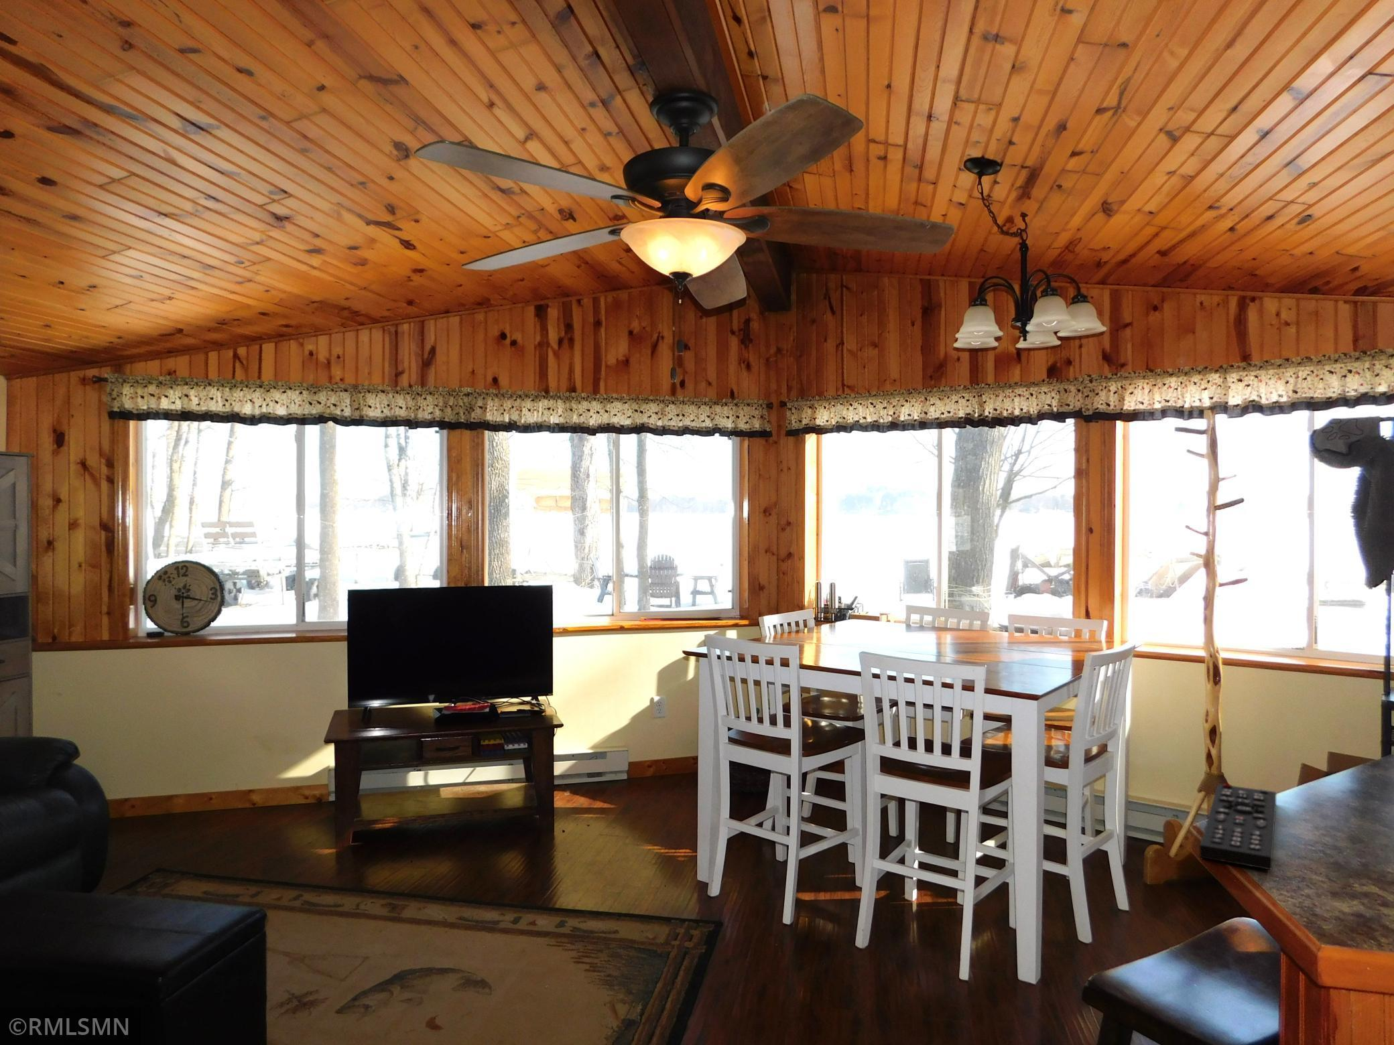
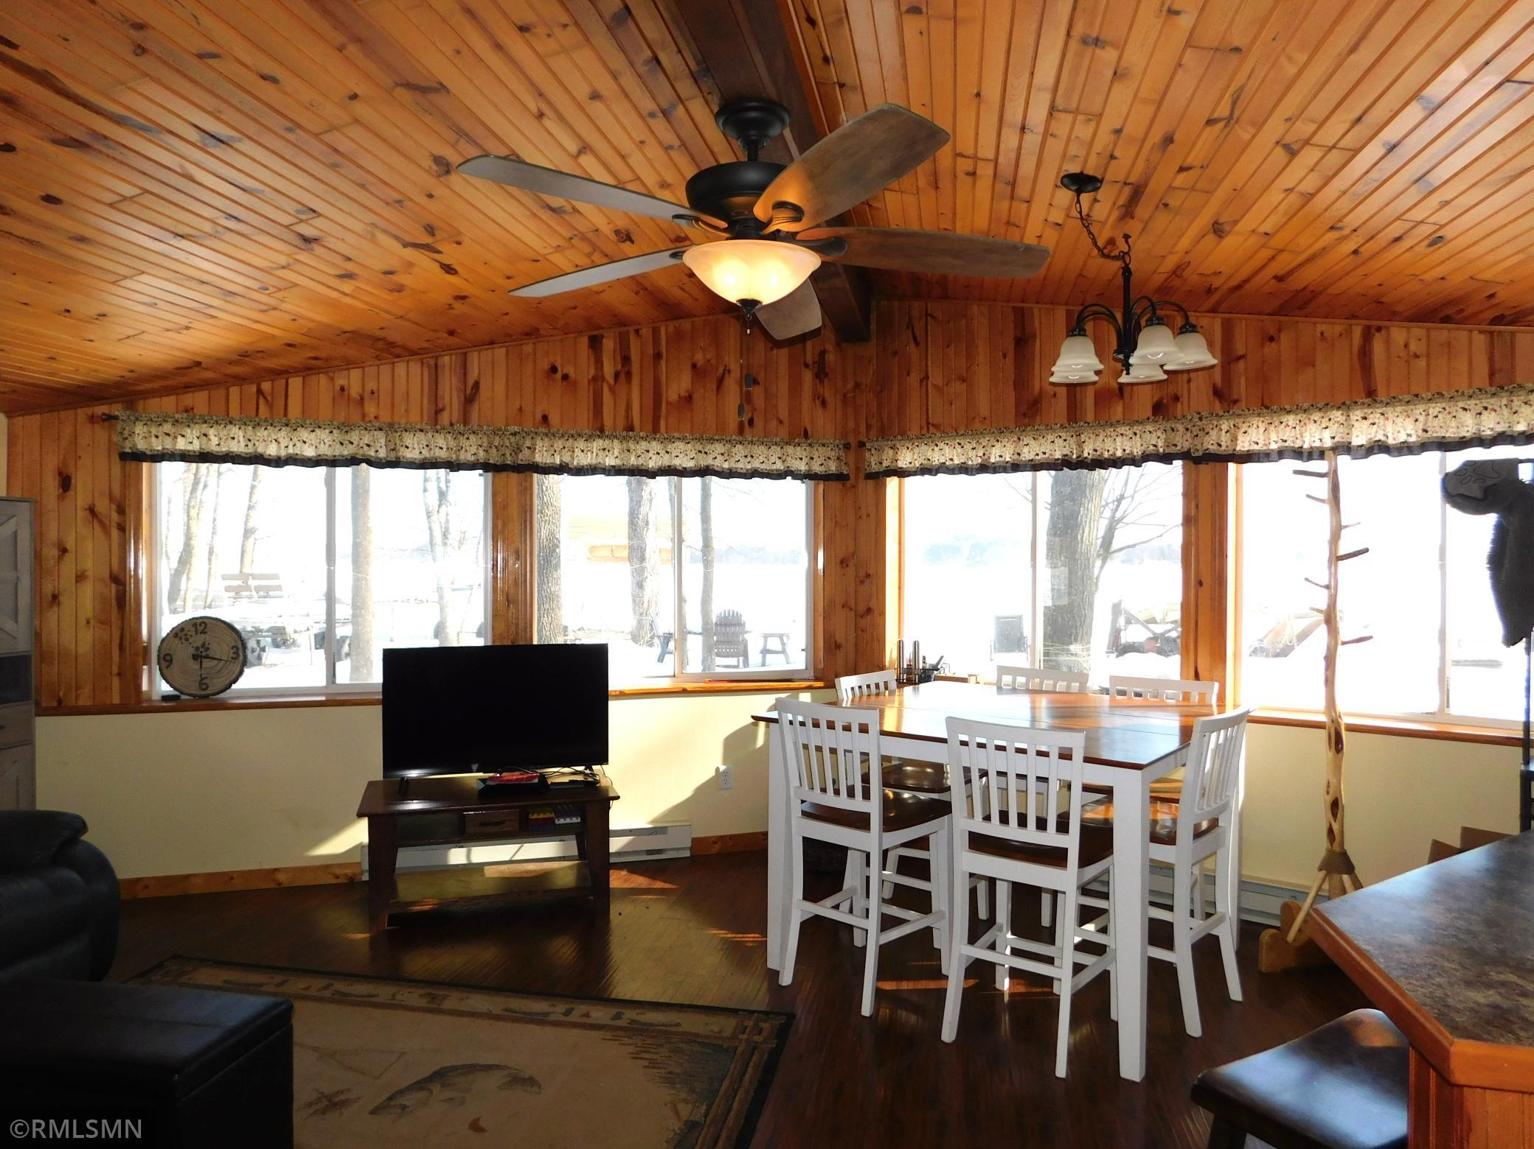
- remote control (1241, 820)
